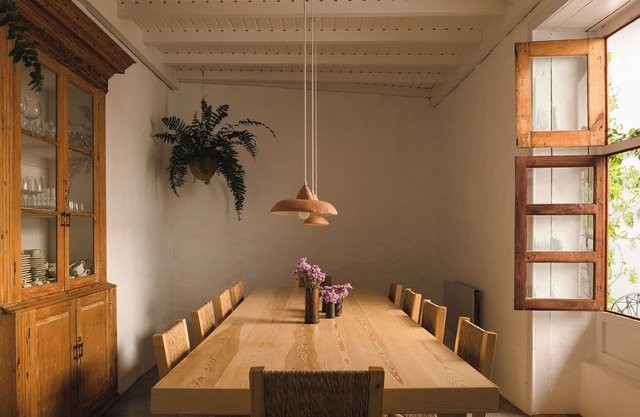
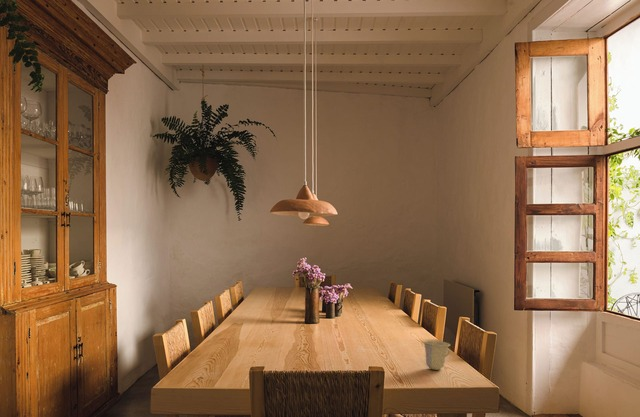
+ cup (436, 354)
